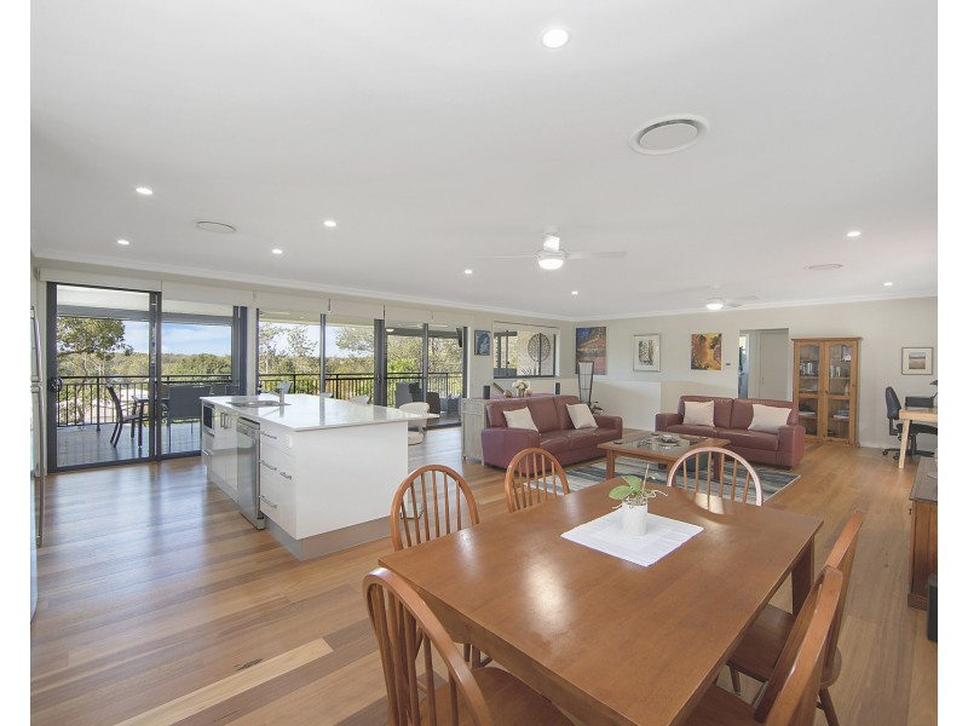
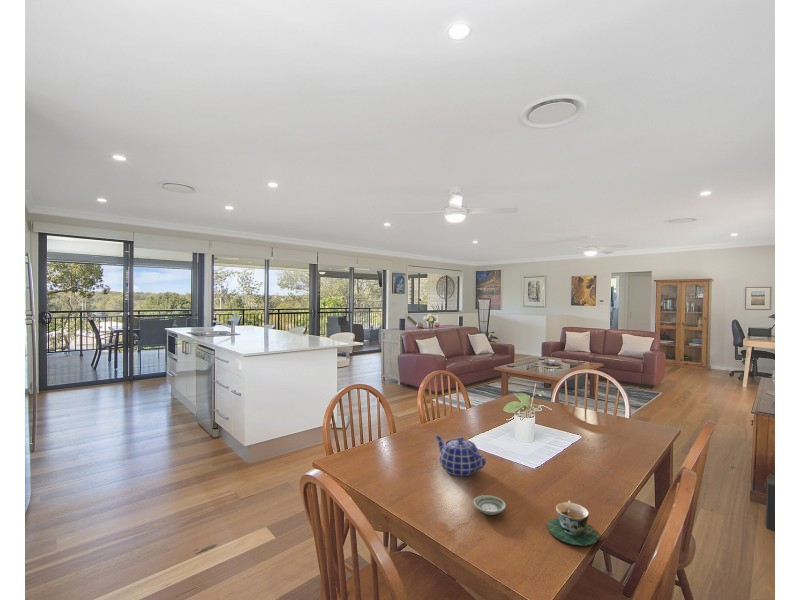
+ teacup (572, 519)
+ saucer (489, 506)
+ teapot (458, 453)
